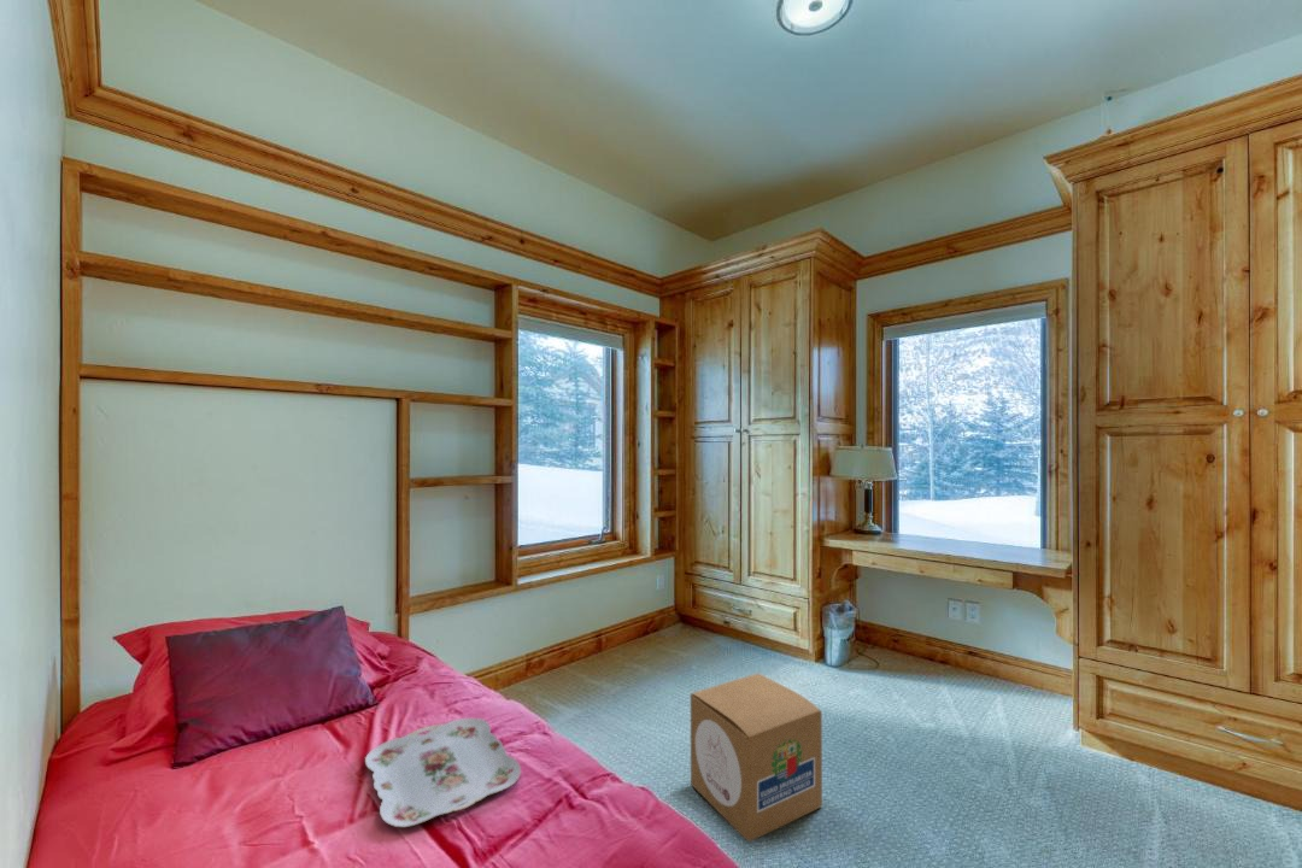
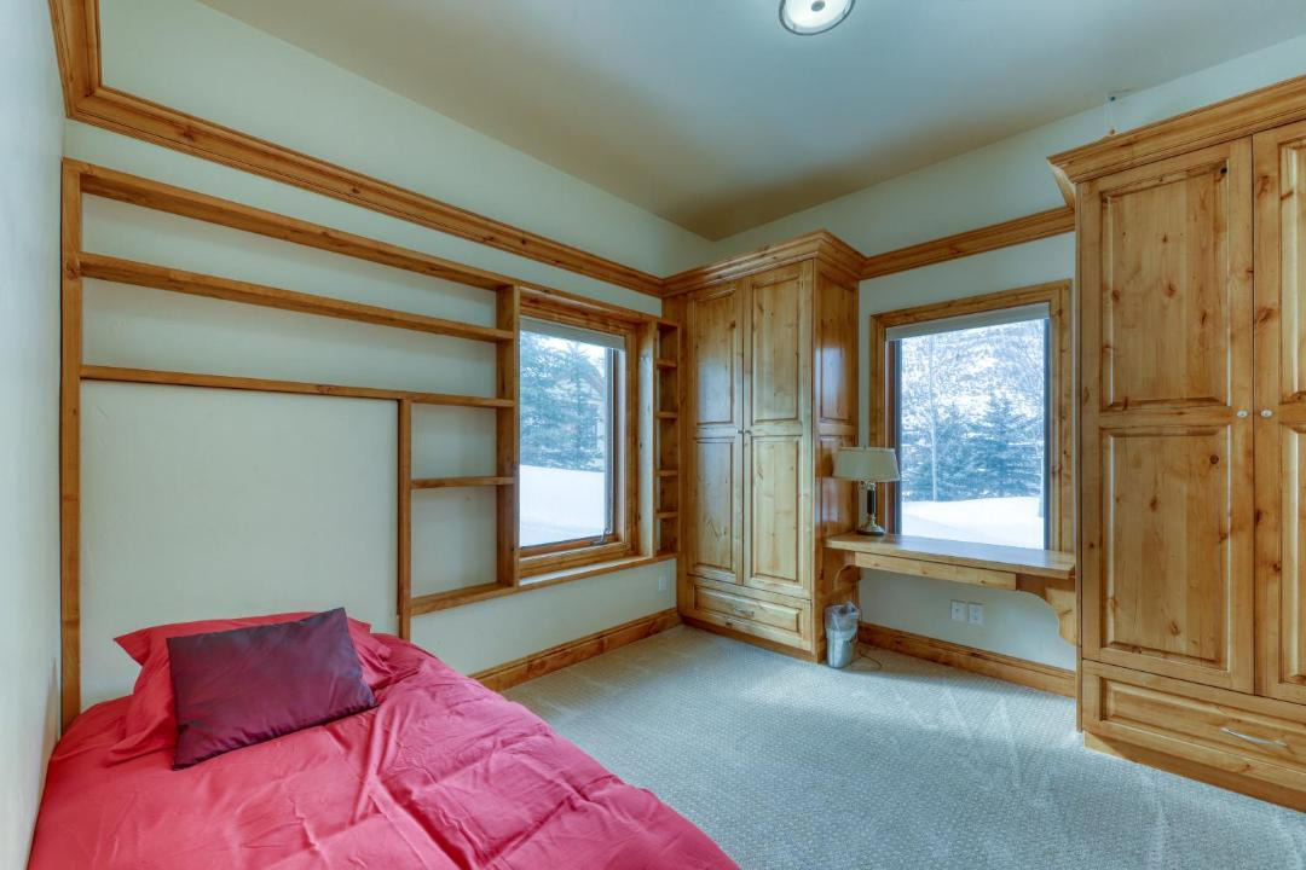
- cardboard box (753, 746)
- serving tray (441, 766)
